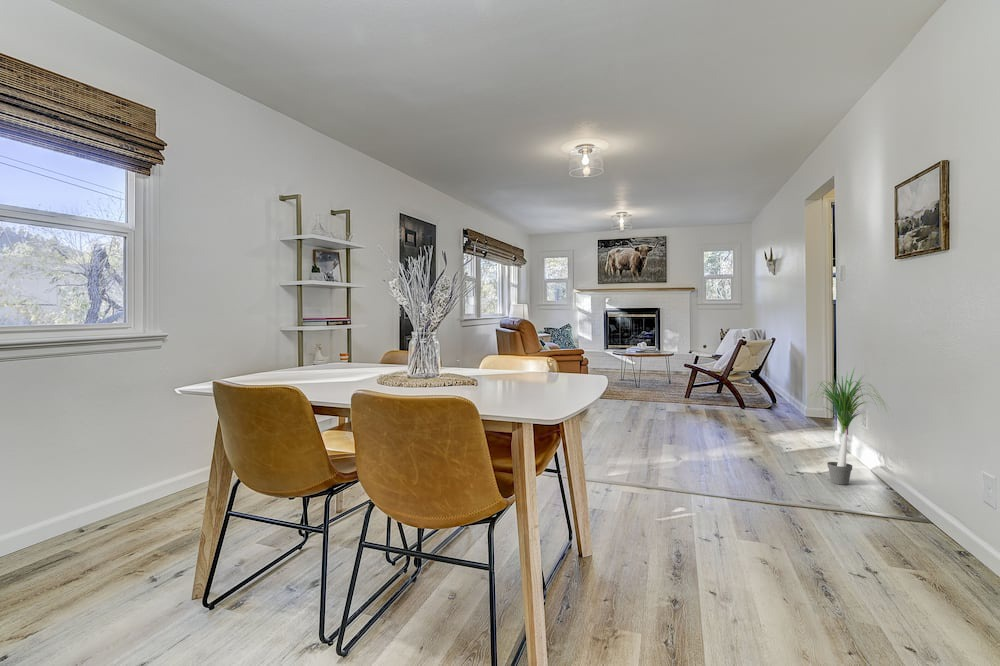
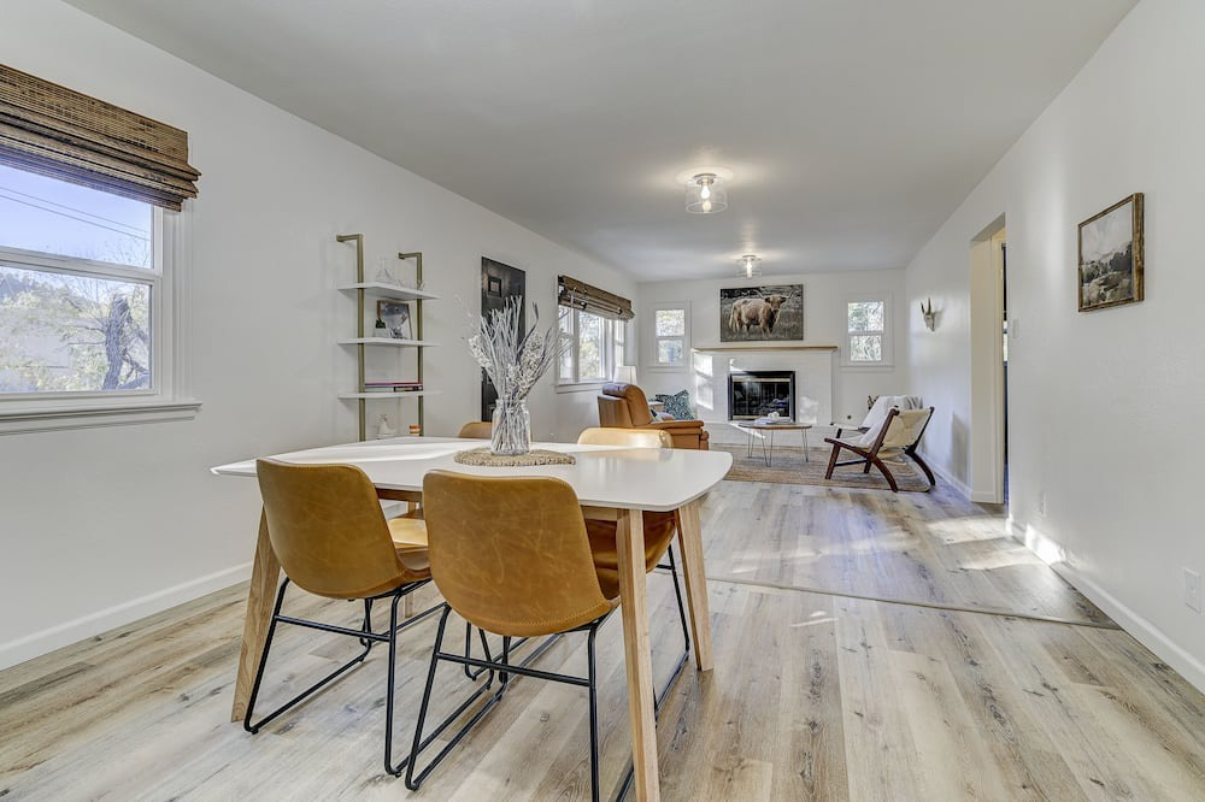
- potted plant (844, 423)
